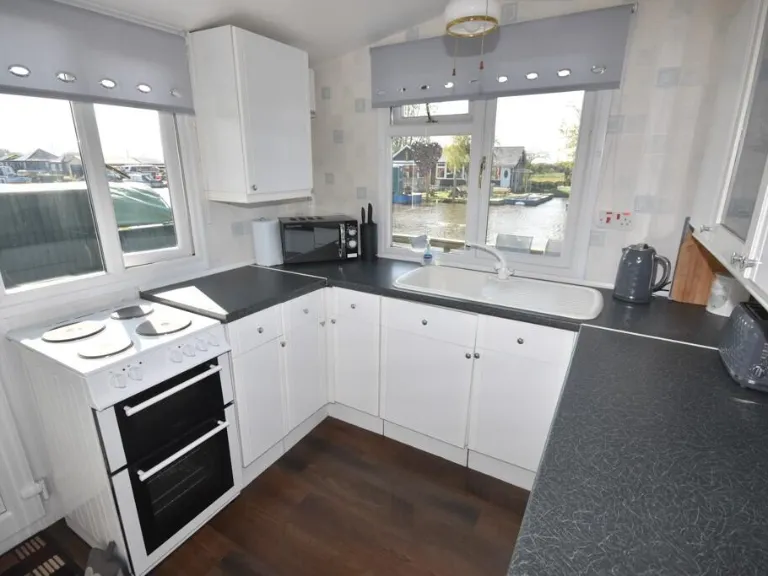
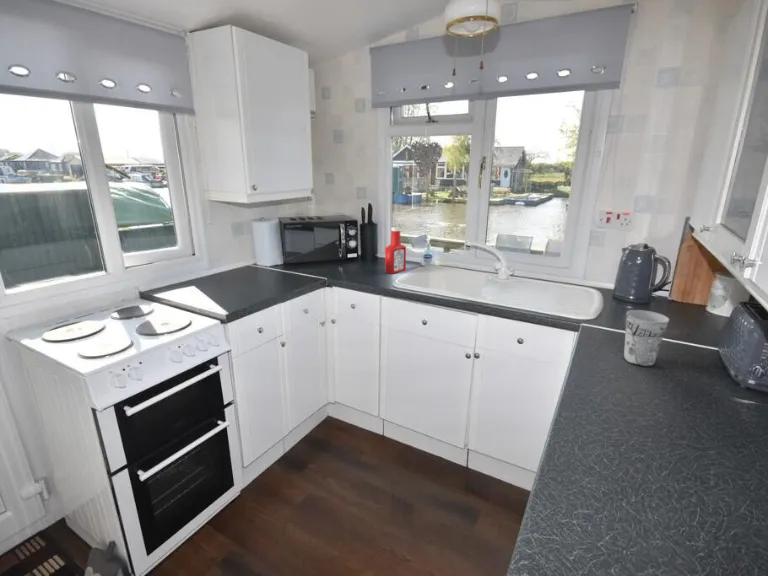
+ cup (642, 338)
+ soap bottle (395, 249)
